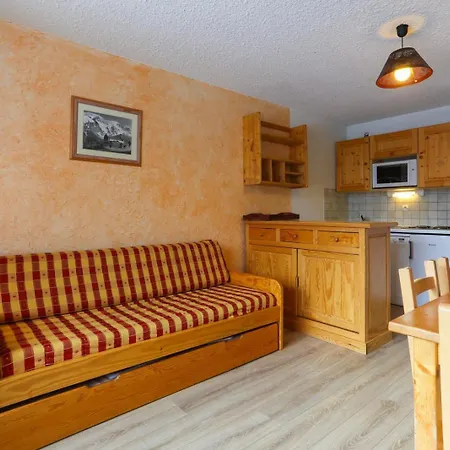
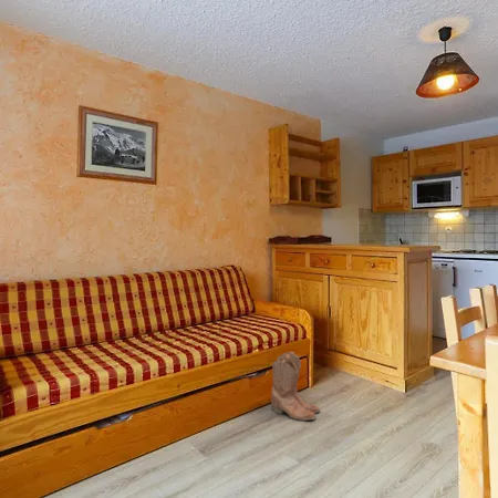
+ boots (295, 383)
